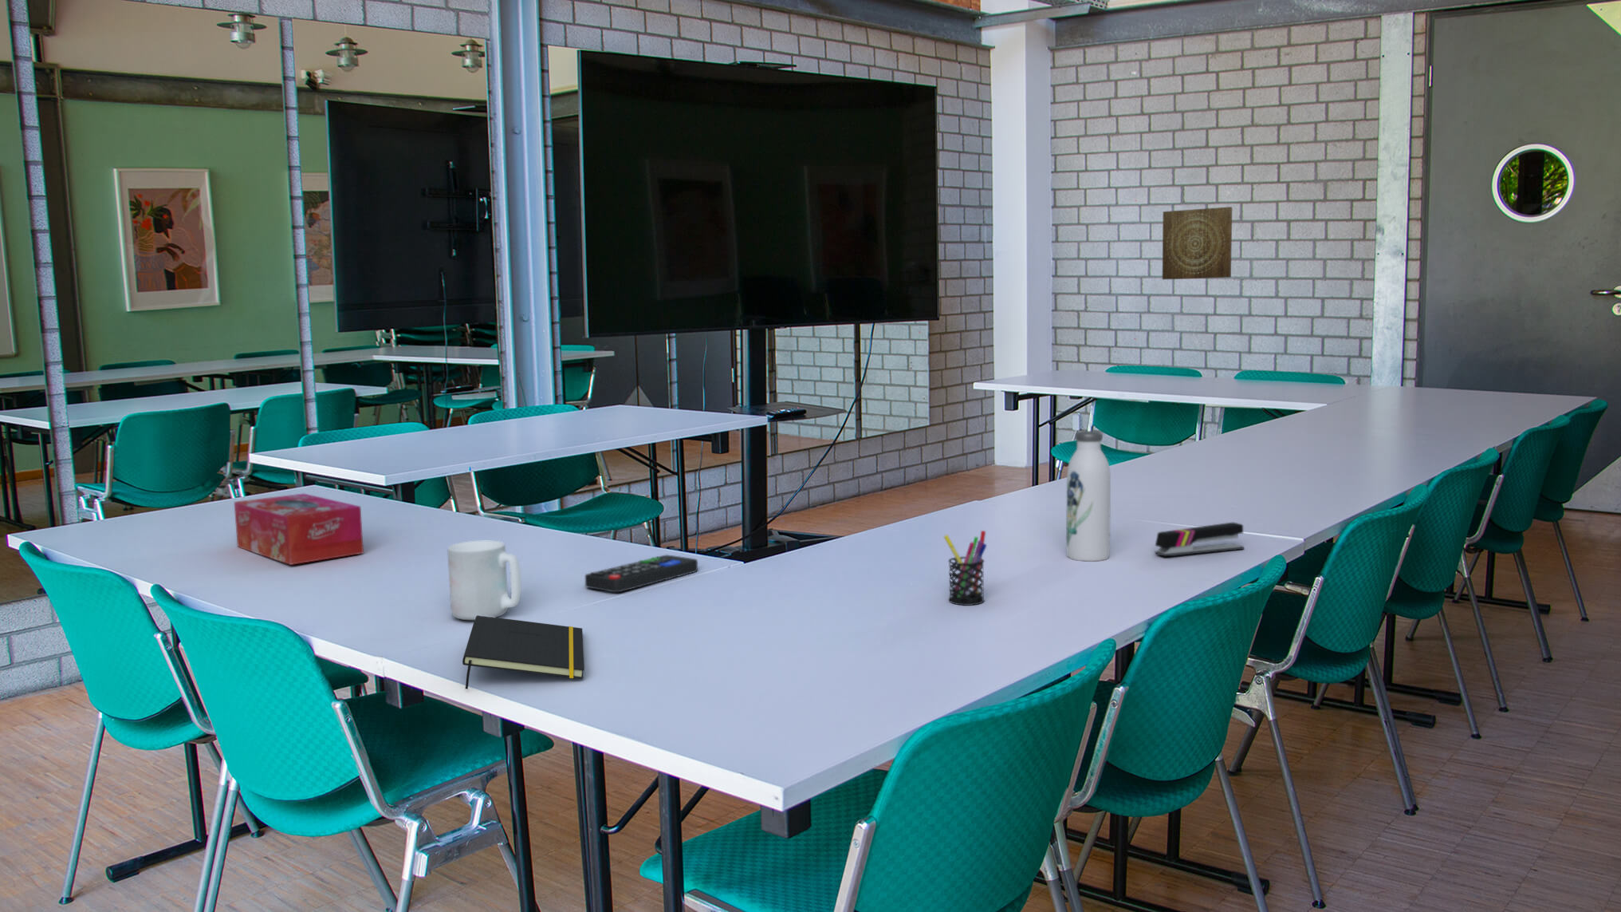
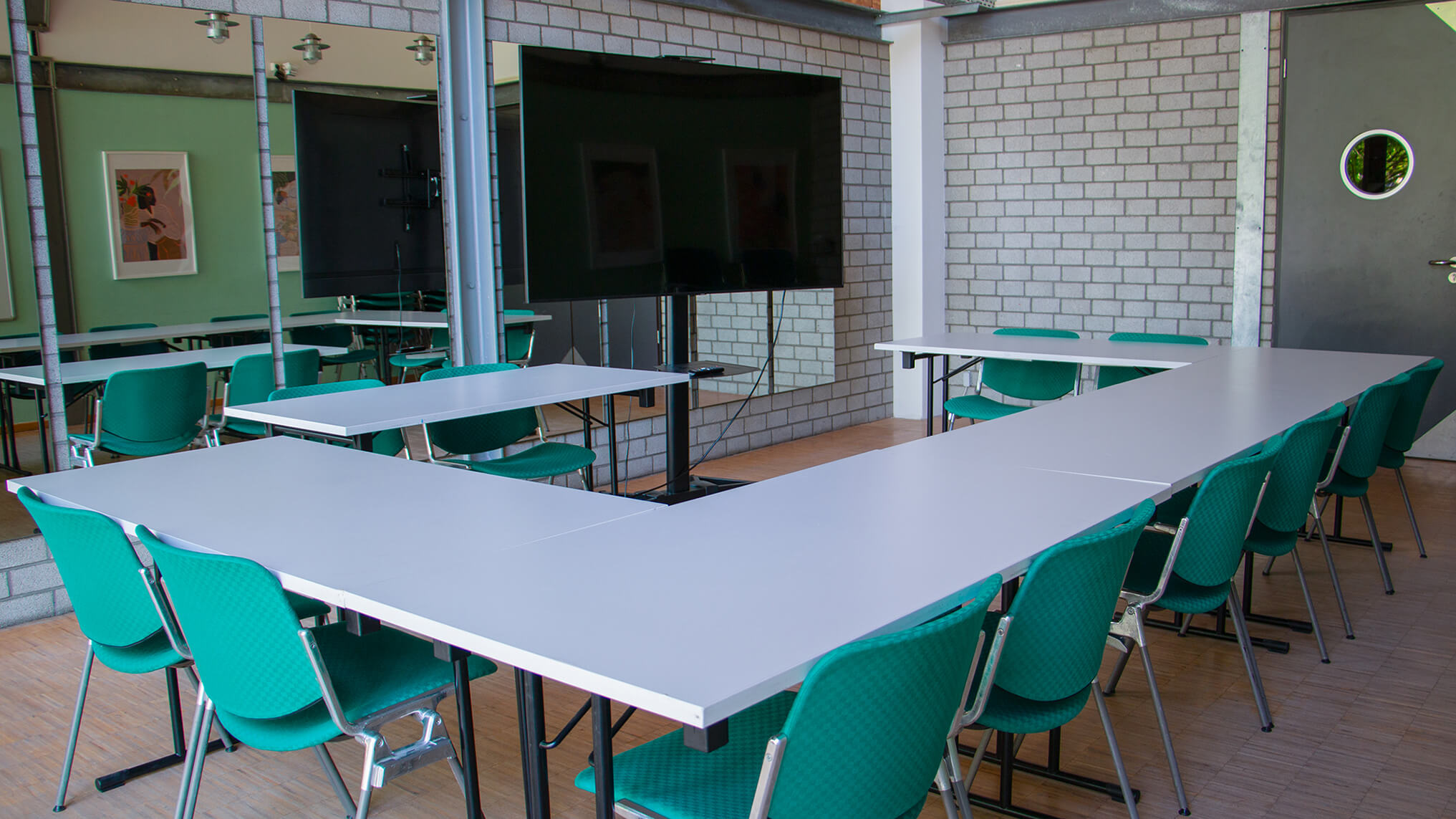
- stapler (1199, 539)
- pen holder (970, 565)
- remote control (642, 571)
- notepad (527, 645)
- mug (485, 580)
- tissue box (297, 527)
- wall art (1196, 244)
- water bottle (1089, 494)
